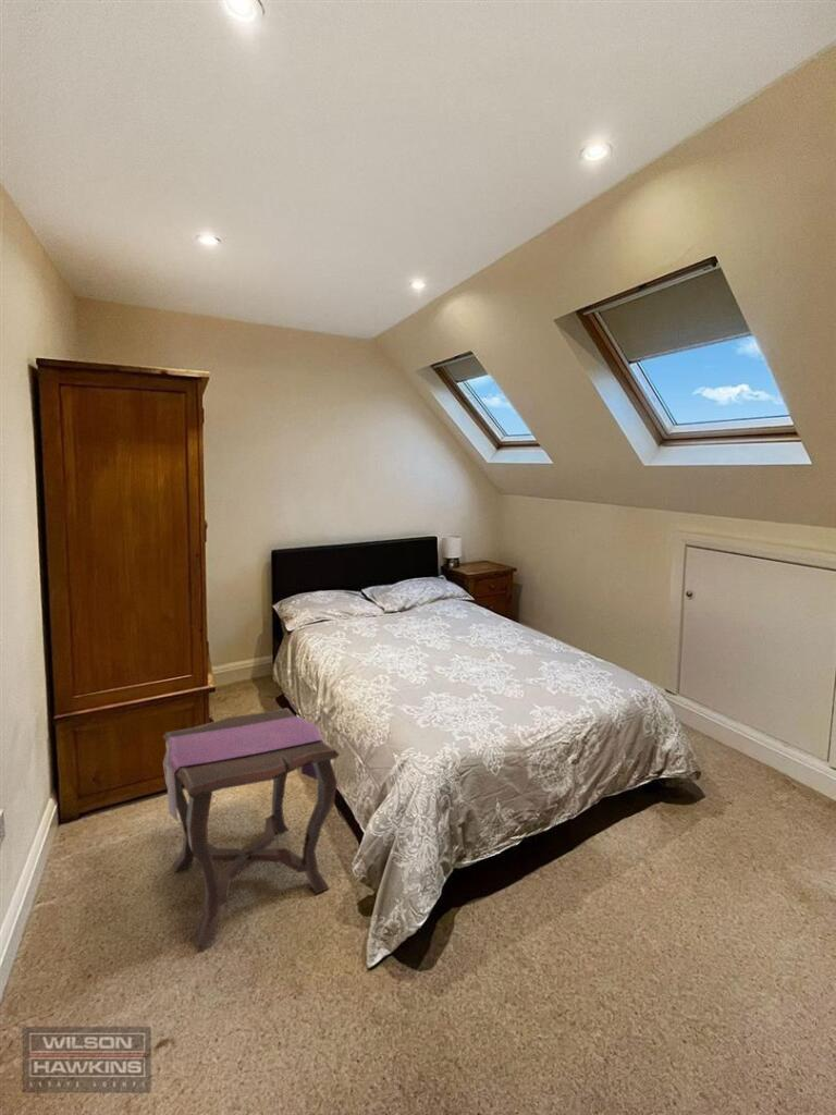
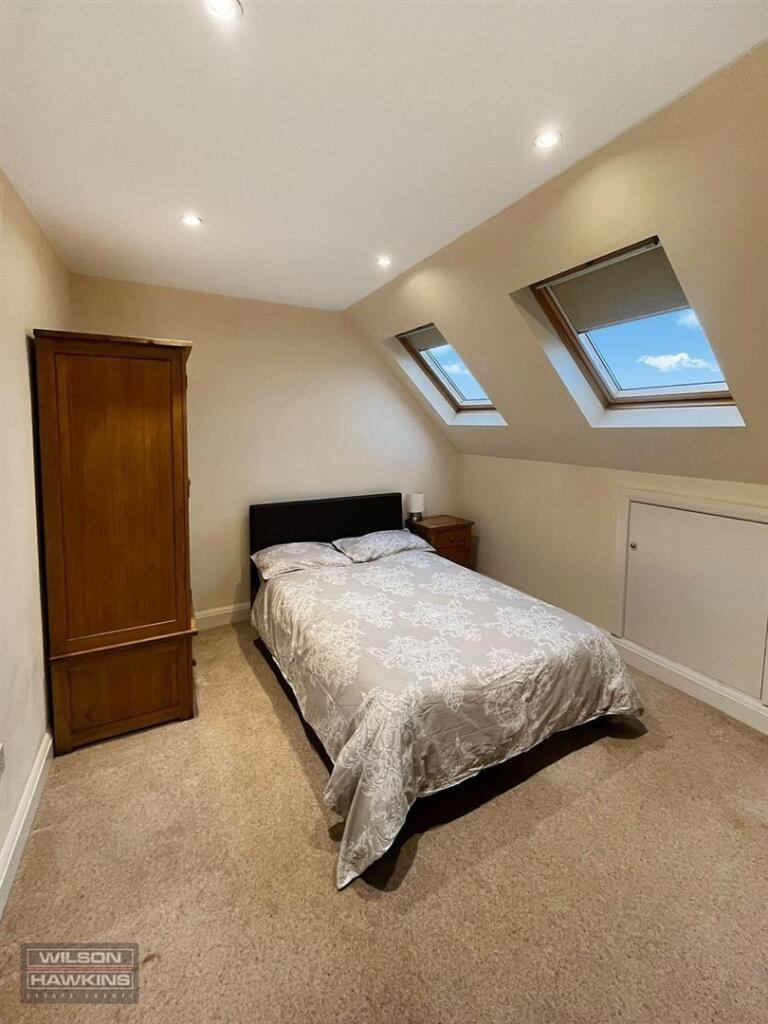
- side table (266, 818)
